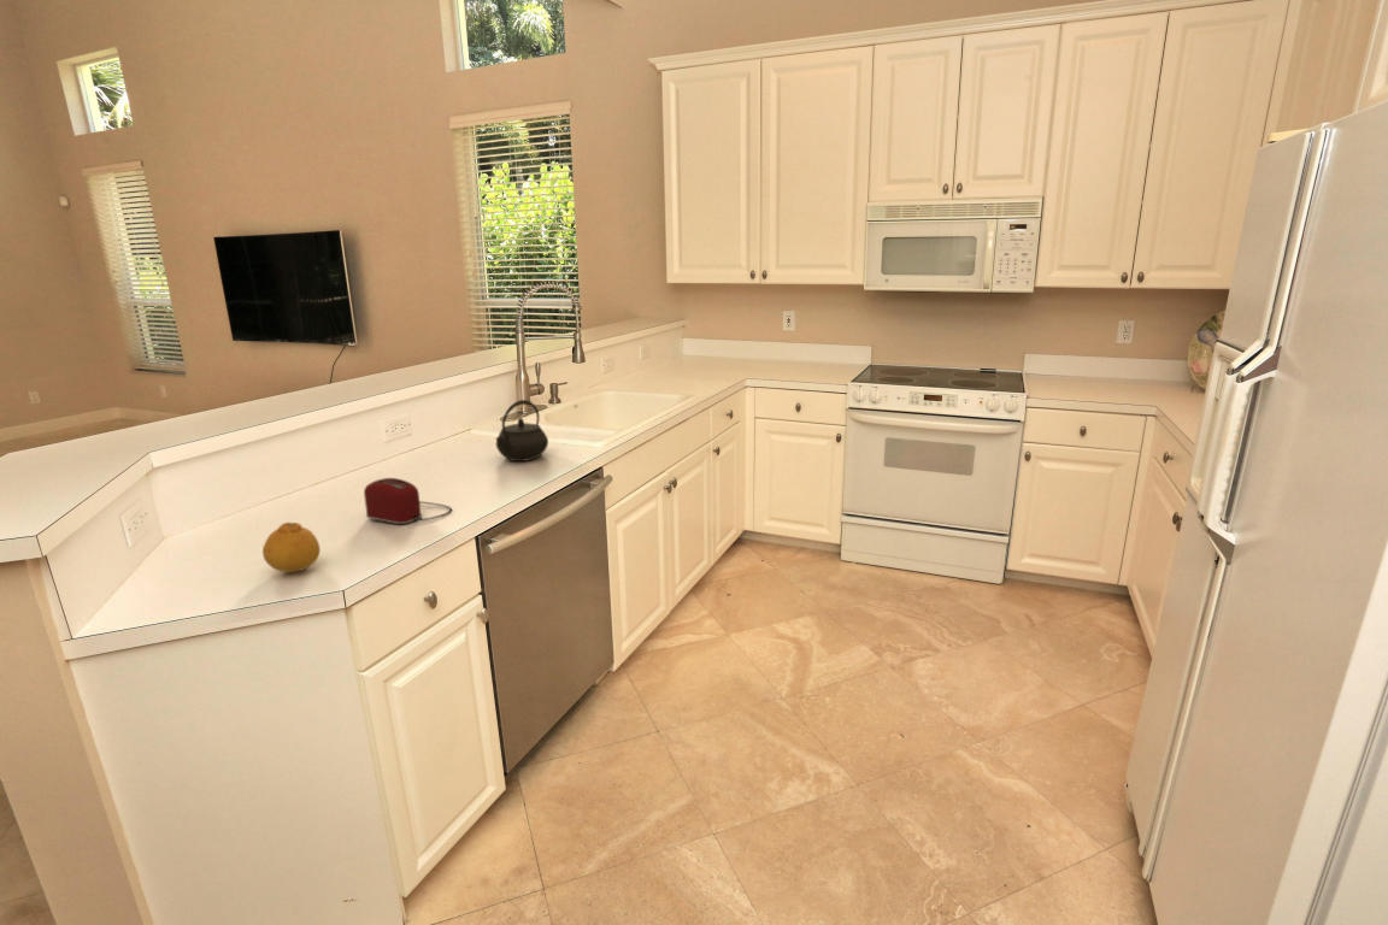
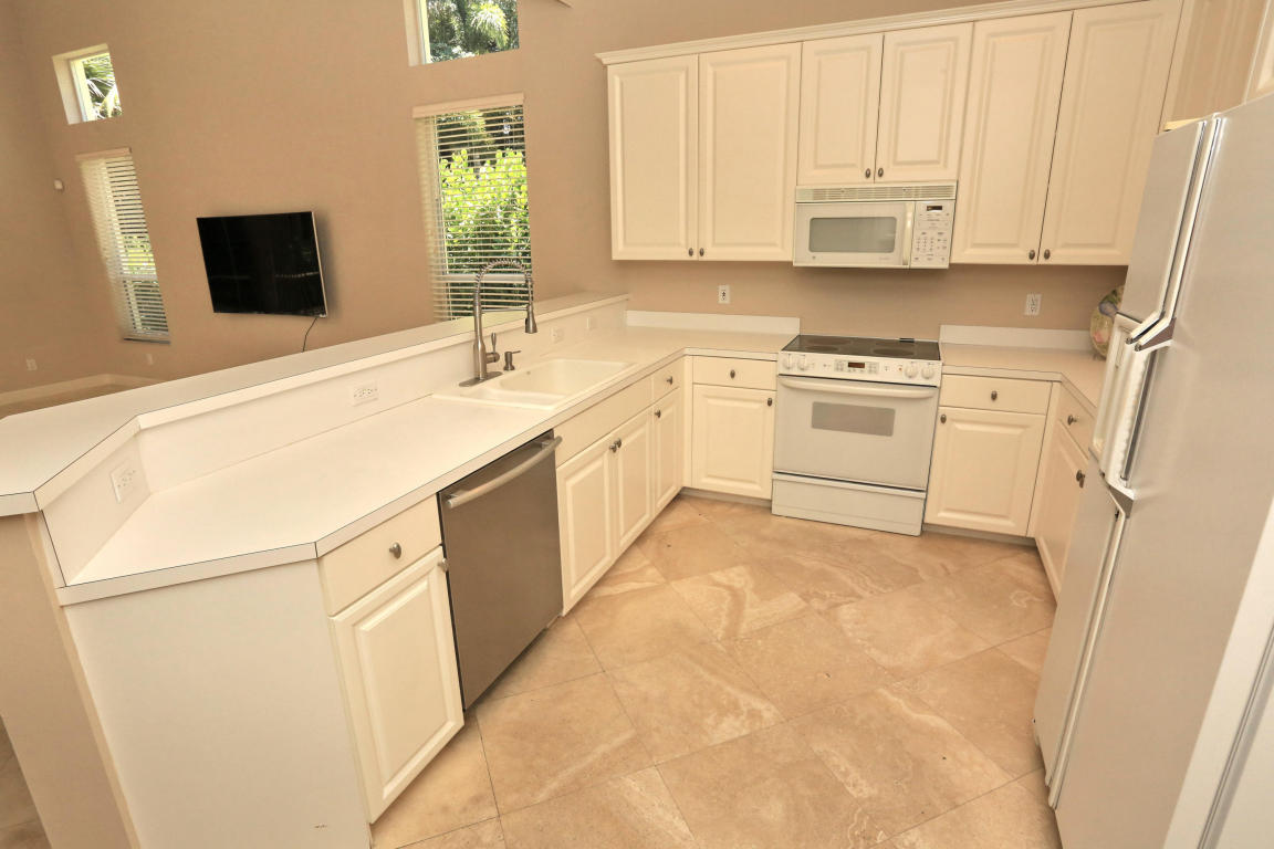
- fruit (292, 547)
- kettle (518, 430)
- toaster (400, 490)
